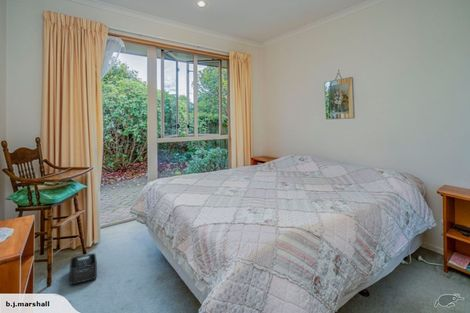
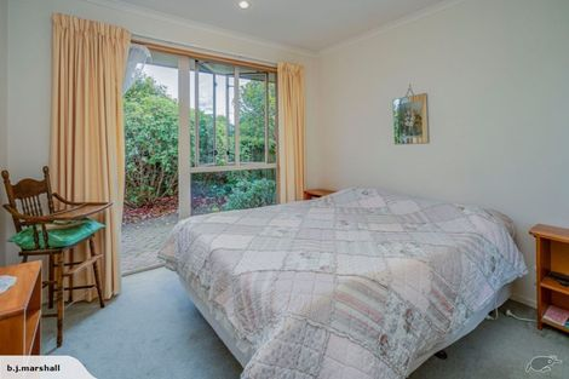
- storage bin (83, 267)
